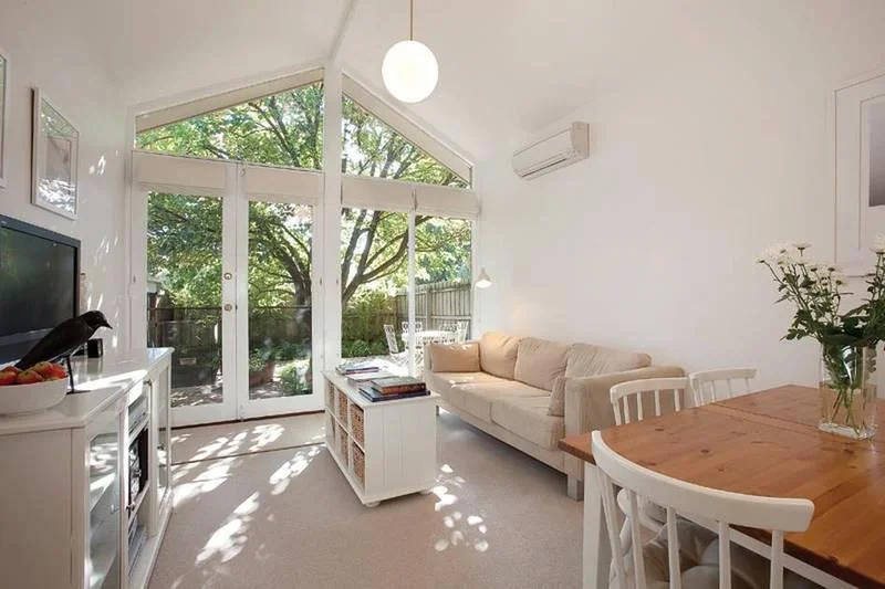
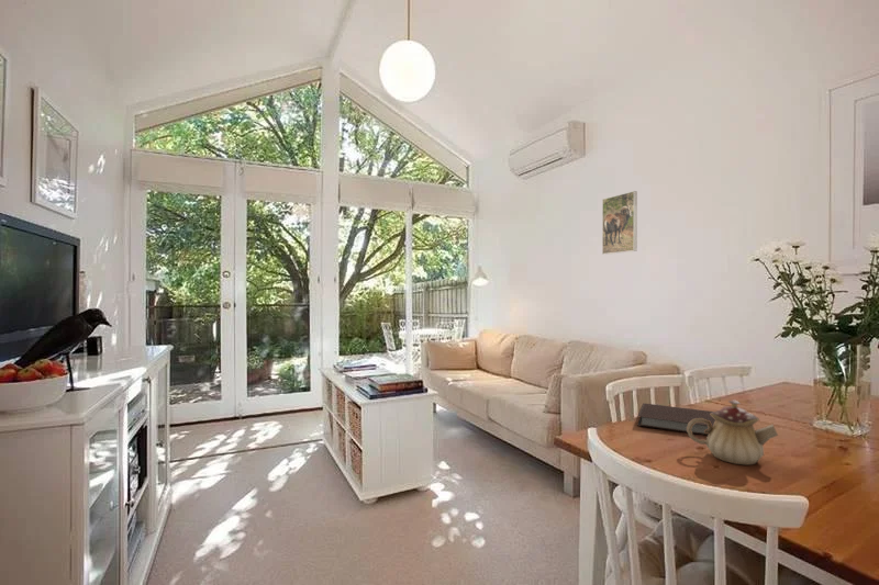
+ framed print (619, 224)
+ notebook (681, 418)
+ teapot (730, 427)
